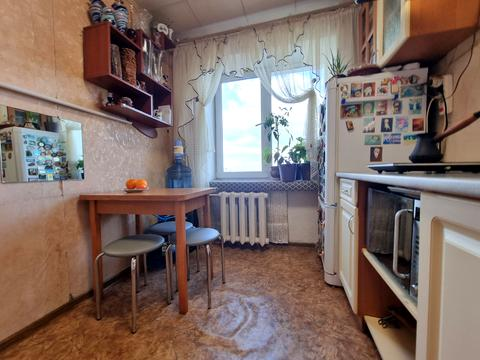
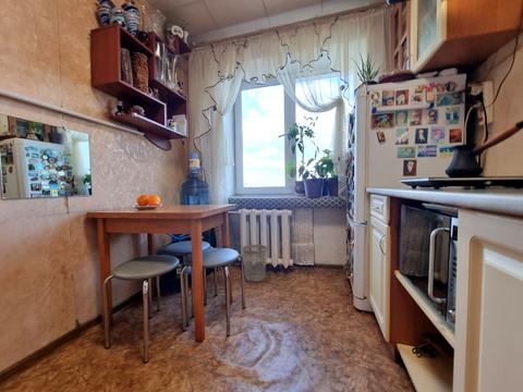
+ wastebasket (254, 262)
